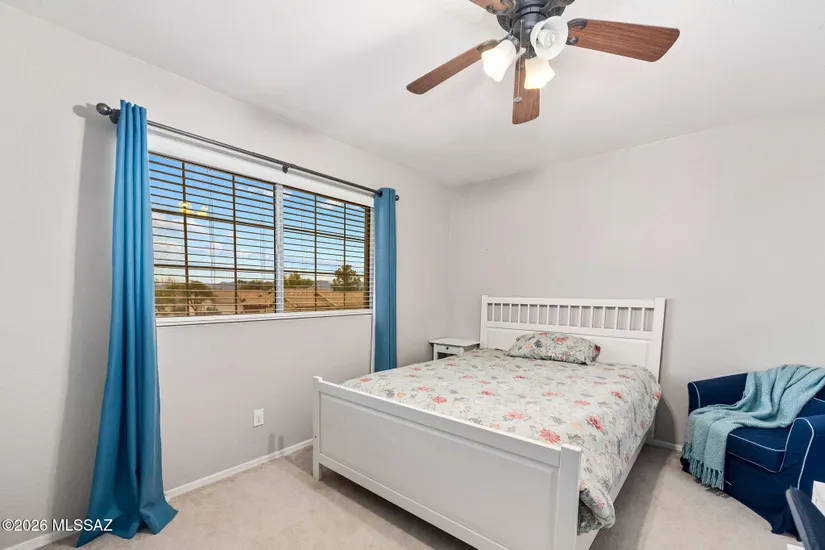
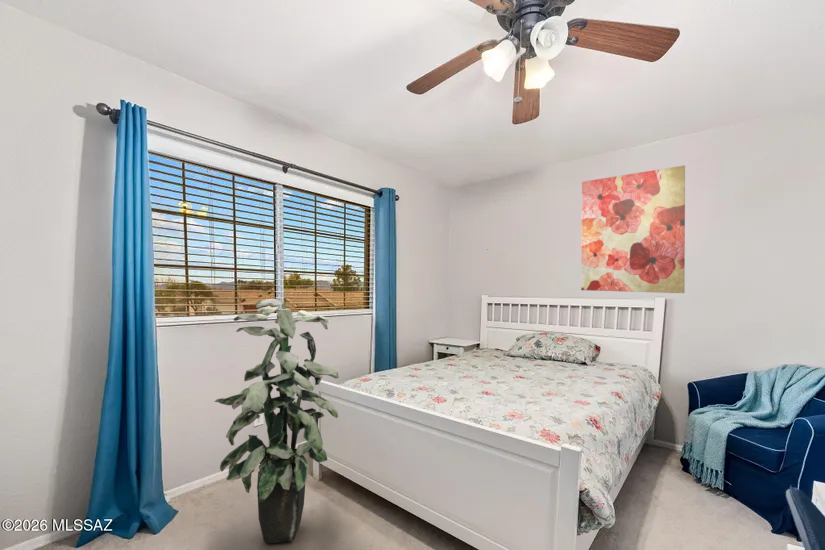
+ wall art (629, 233)
+ indoor plant (277, 413)
